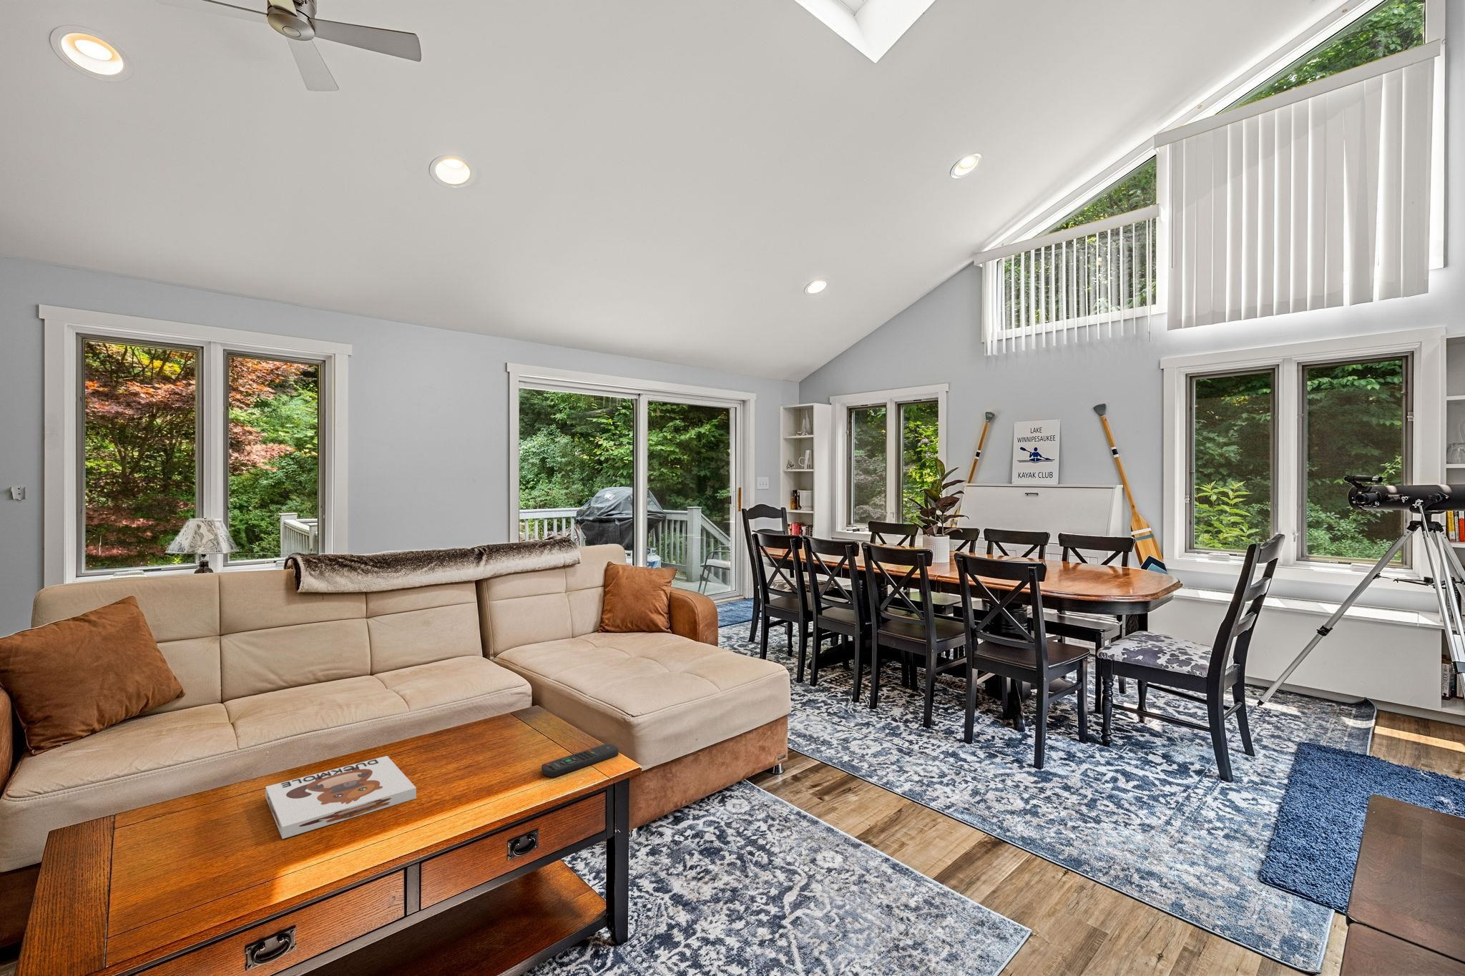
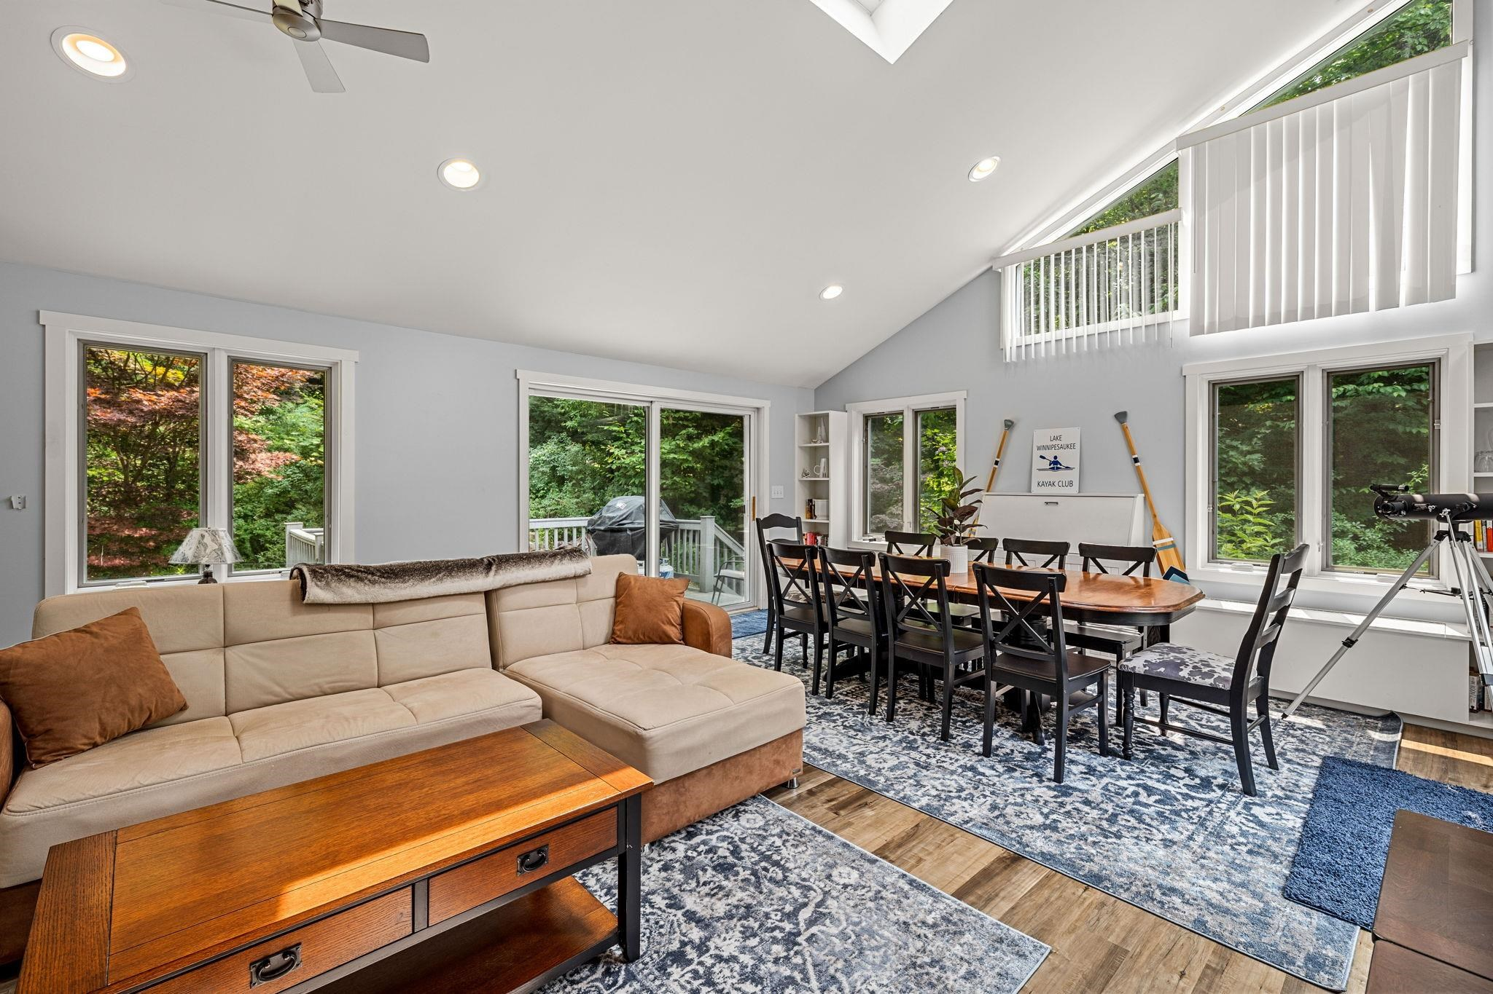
- remote control (581, 759)
- board game (341, 792)
